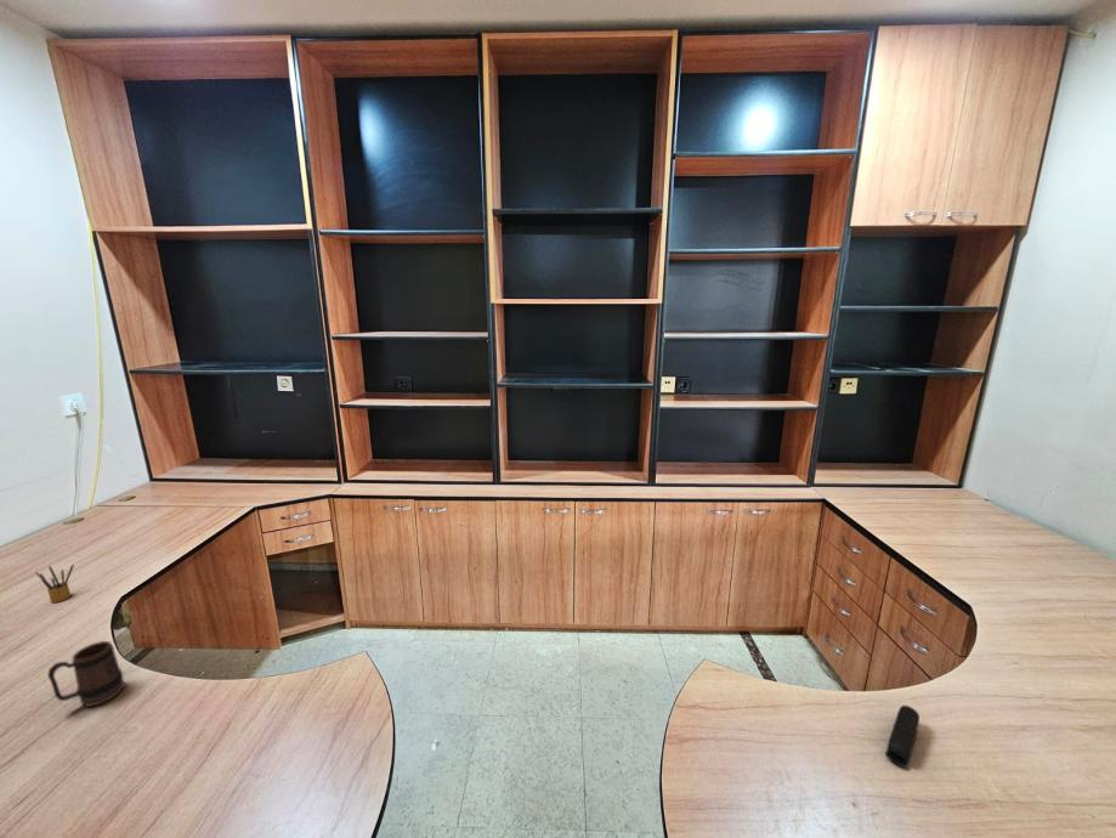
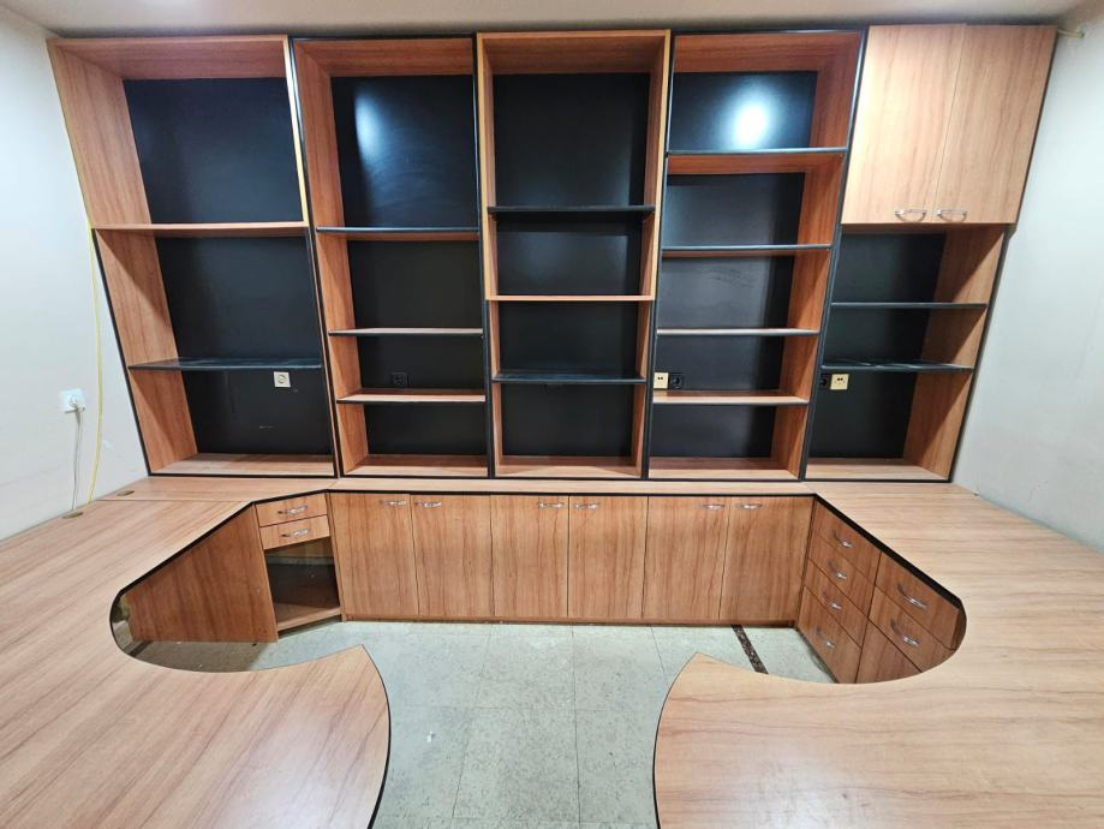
- stapler (903, 732)
- mug (87, 676)
- pencil box (57, 582)
